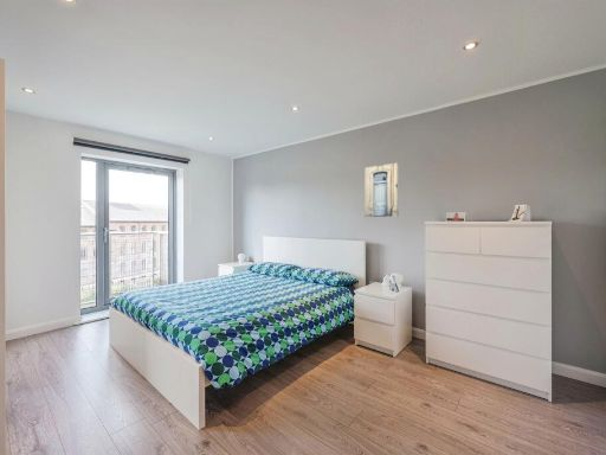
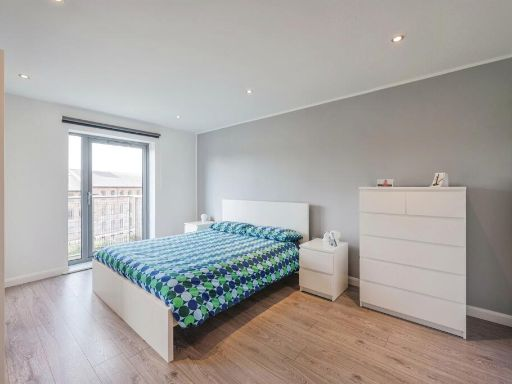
- wall art (380, 191)
